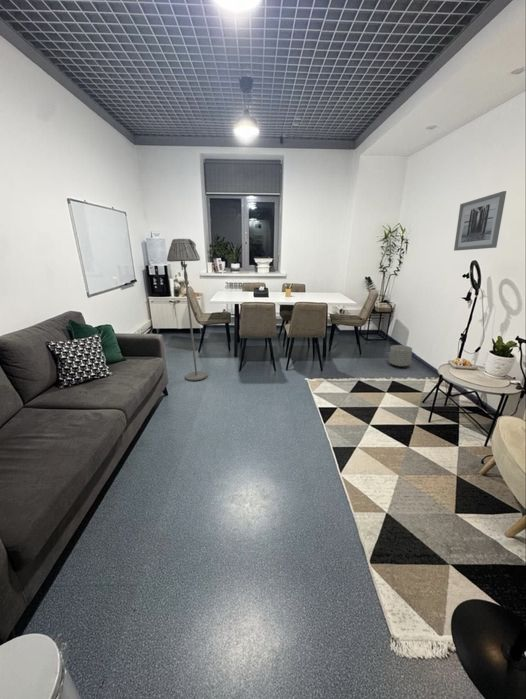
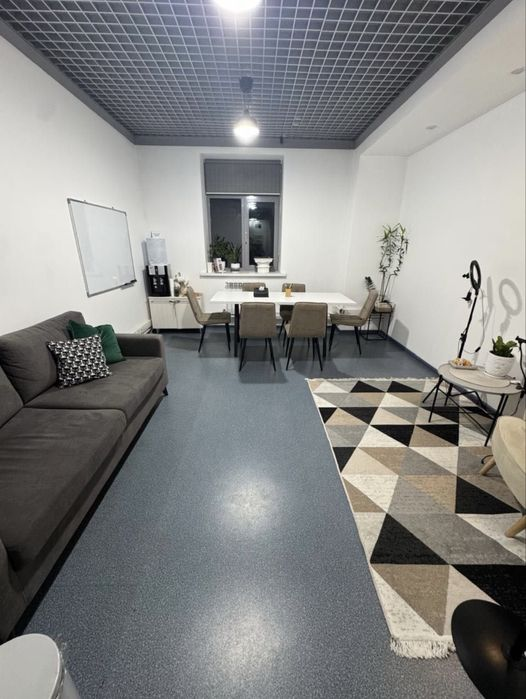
- wall art (477, 224)
- planter (400, 356)
- floor lamp (189, 312)
